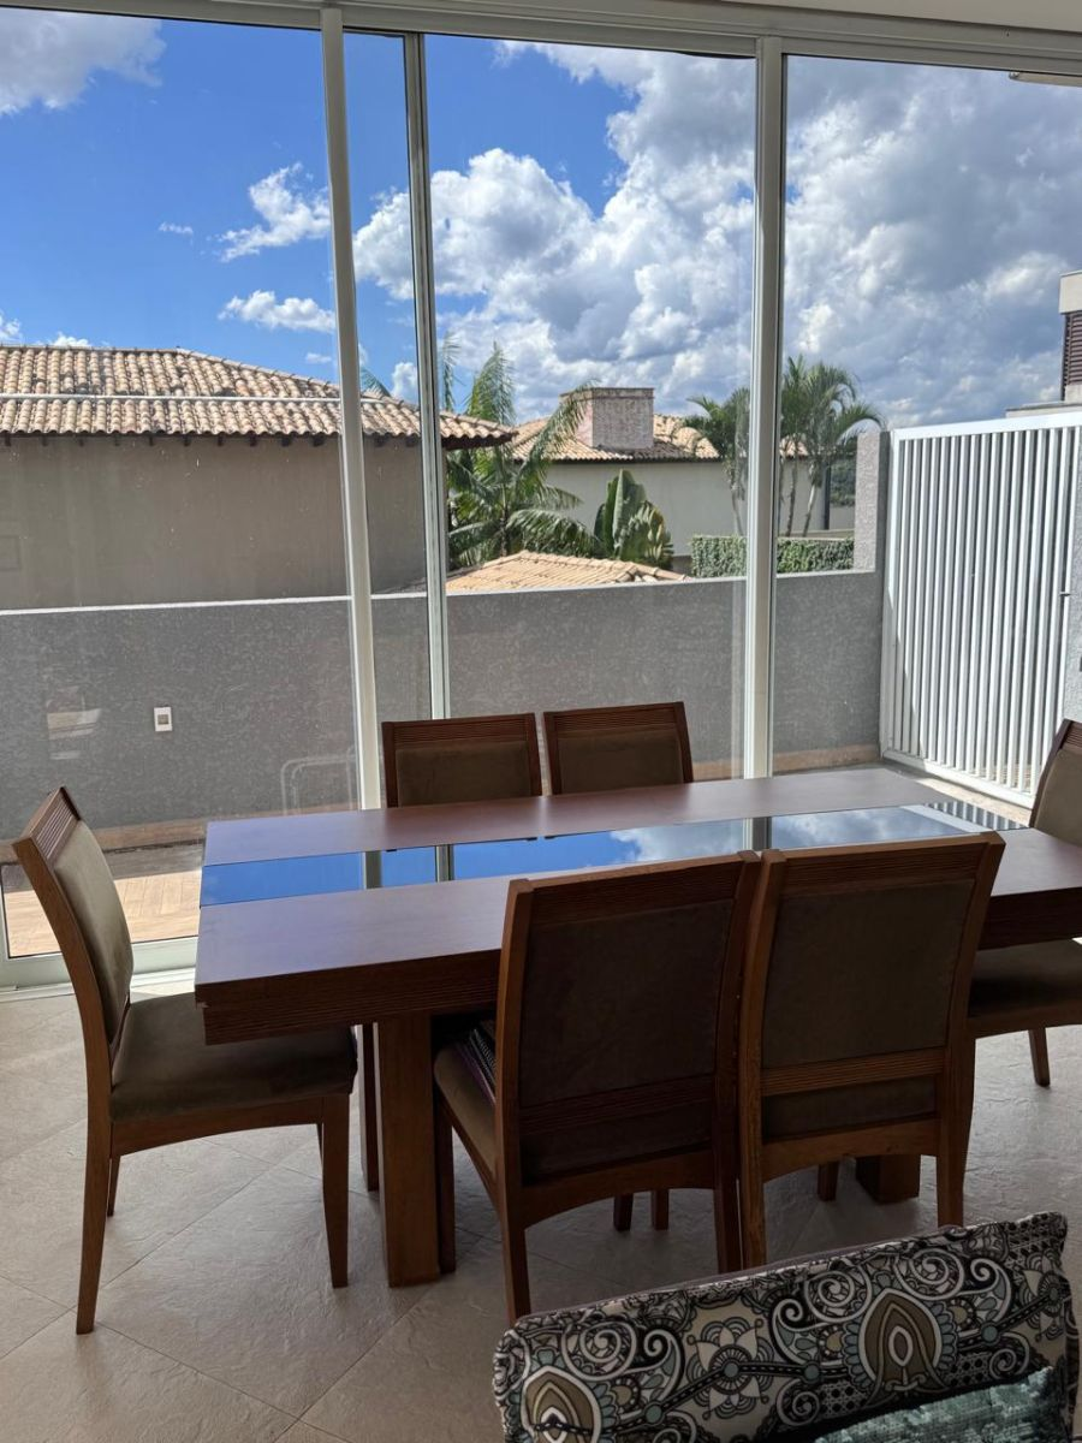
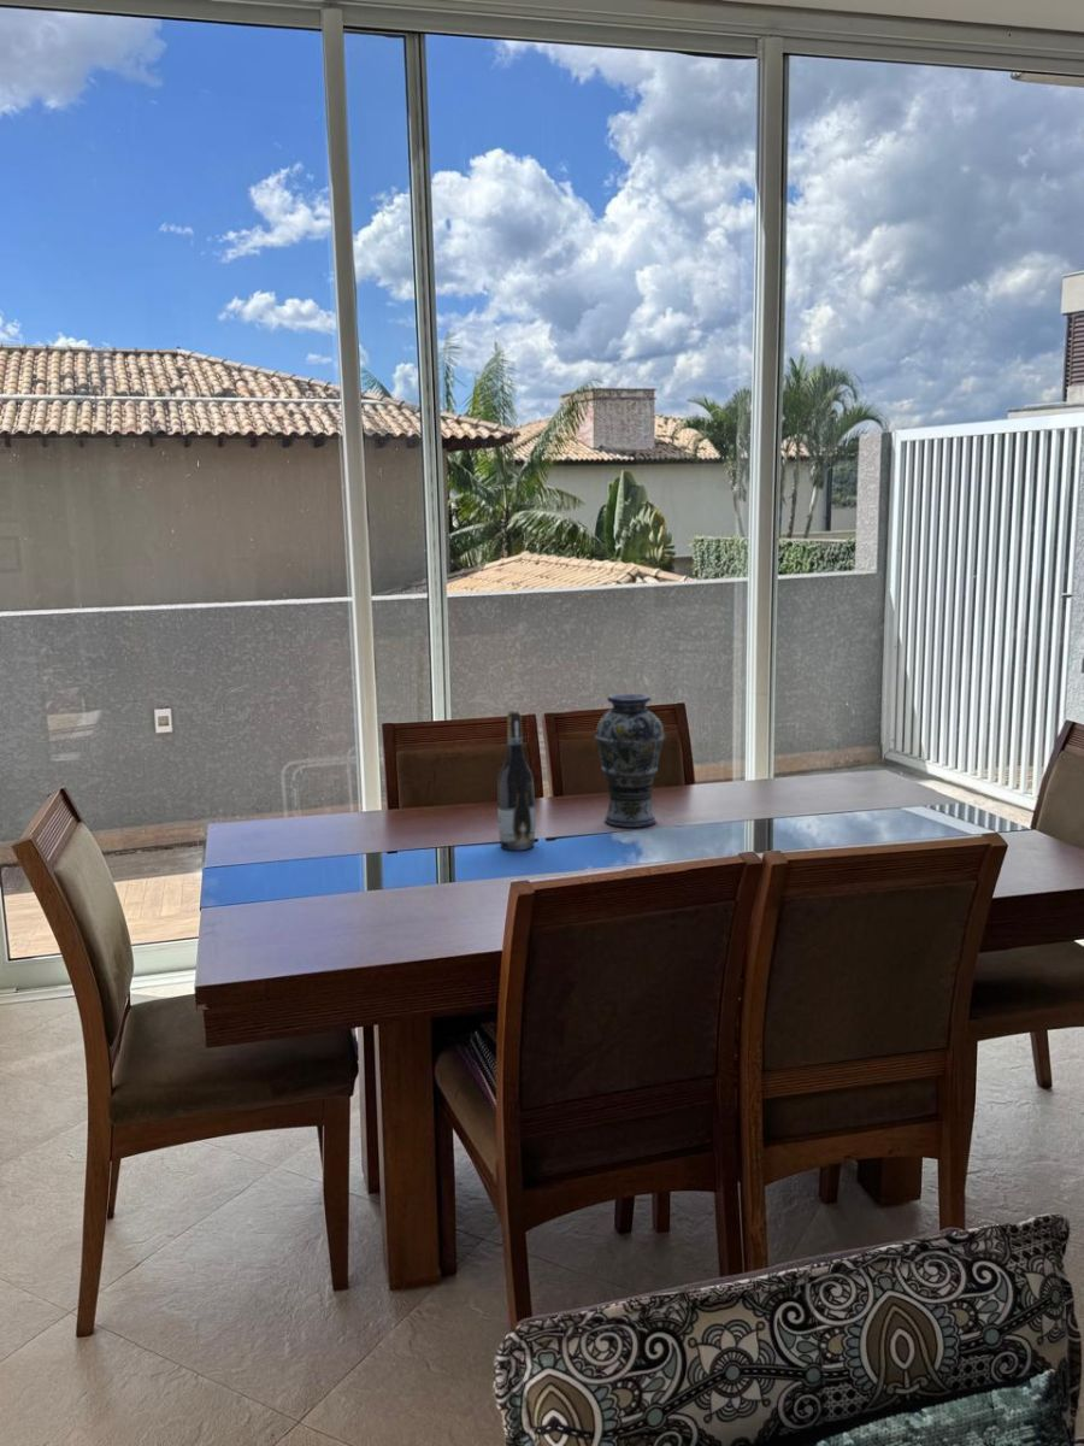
+ wine bottle (516, 778)
+ vase (630, 758)
